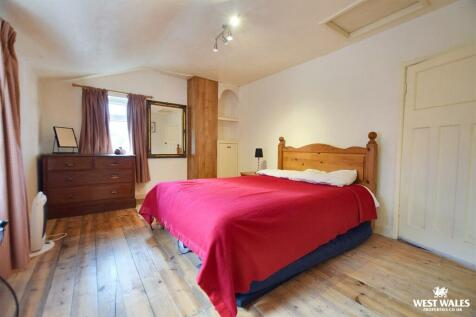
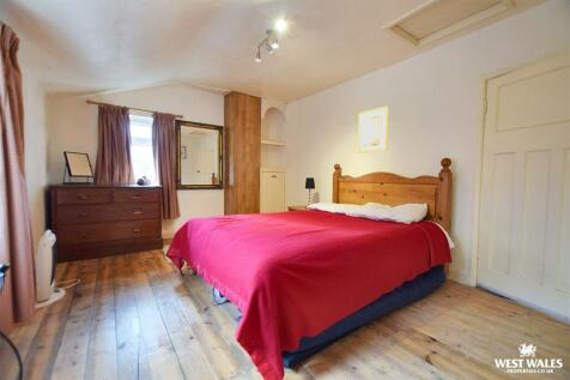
+ wall art (371, 131)
